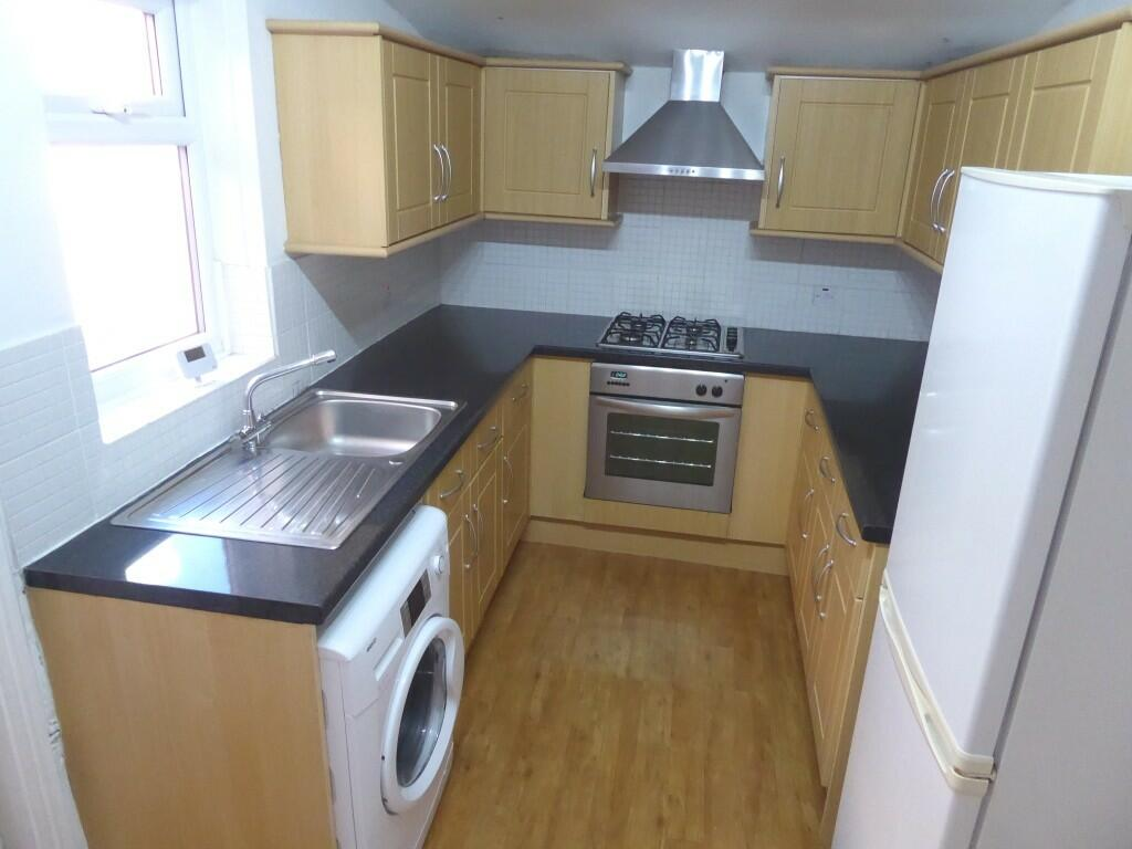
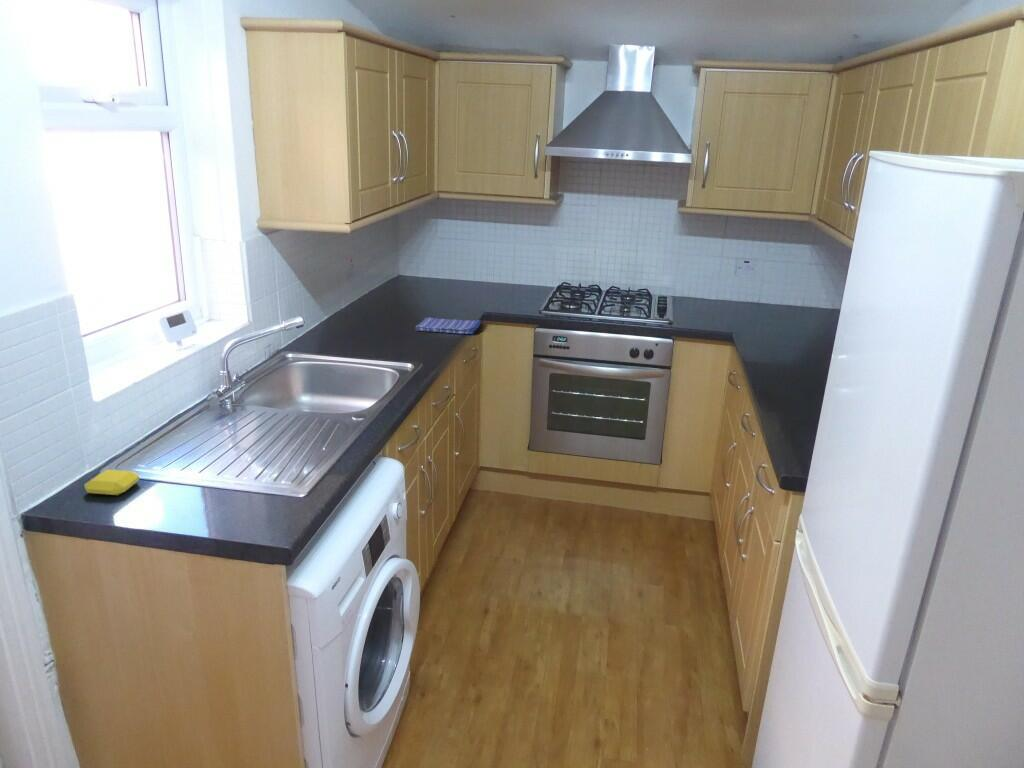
+ dish towel (449, 324)
+ soap bar (112, 482)
